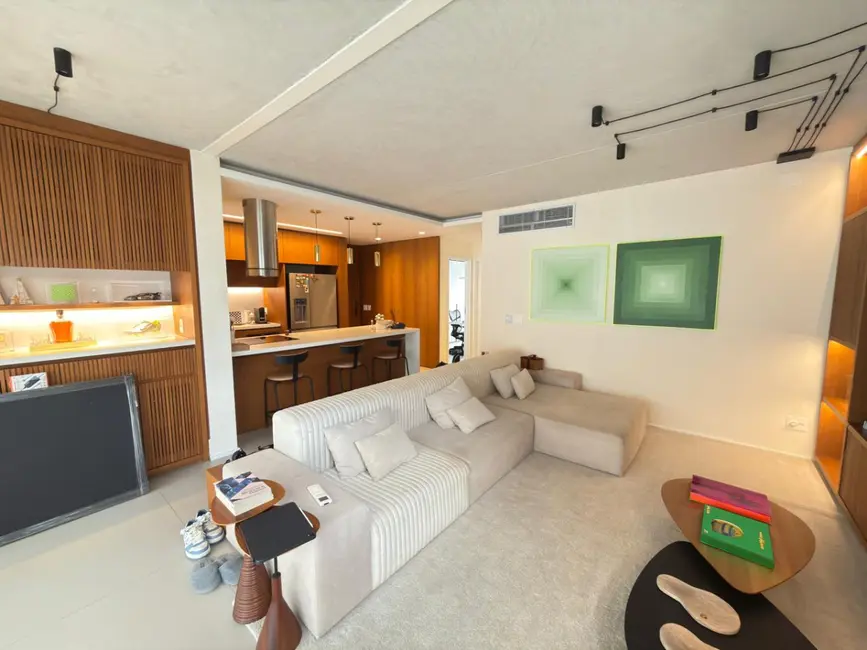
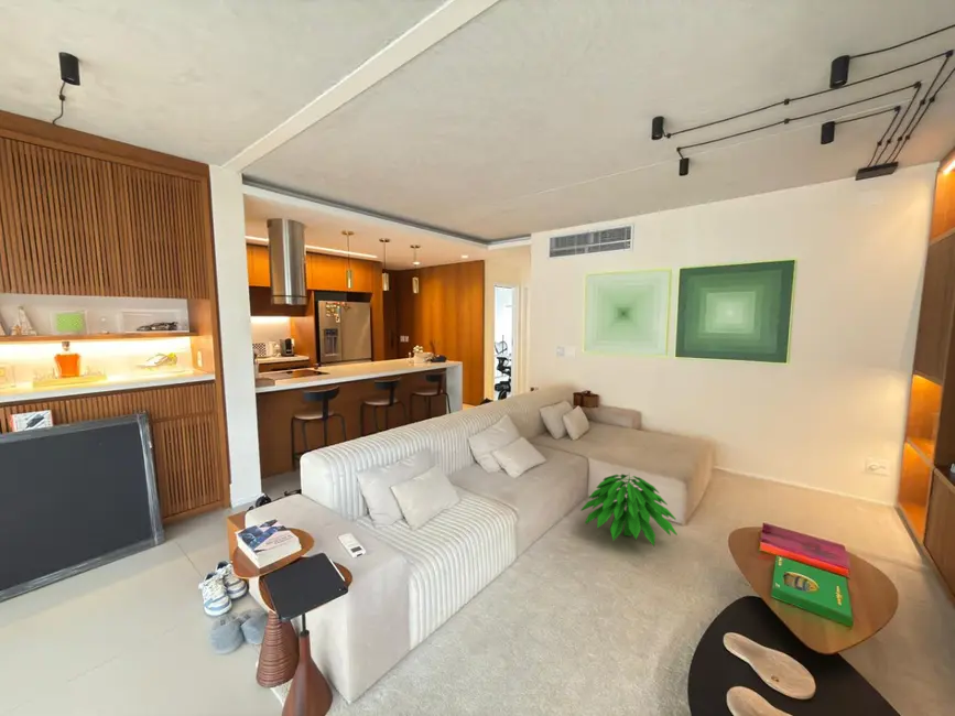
+ indoor plant (628, 502)
